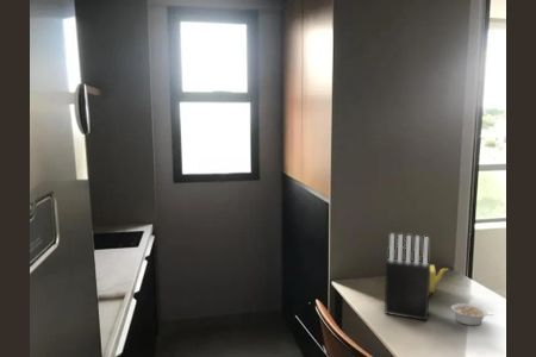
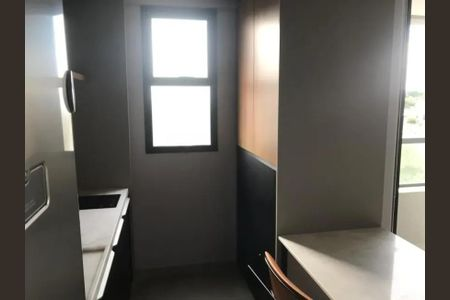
- legume (469, 314)
- teapot (430, 276)
- knife block (407, 273)
